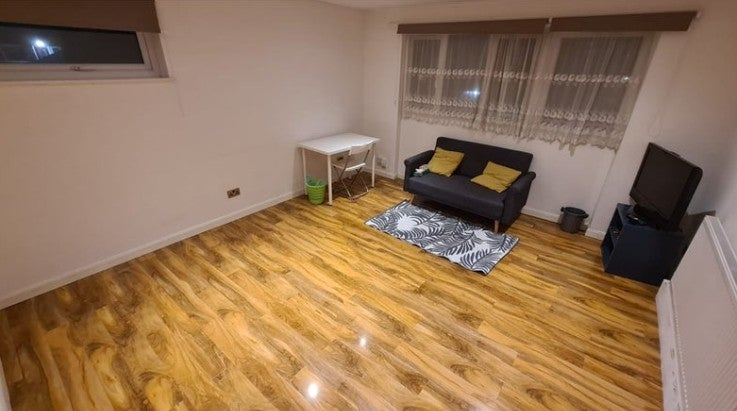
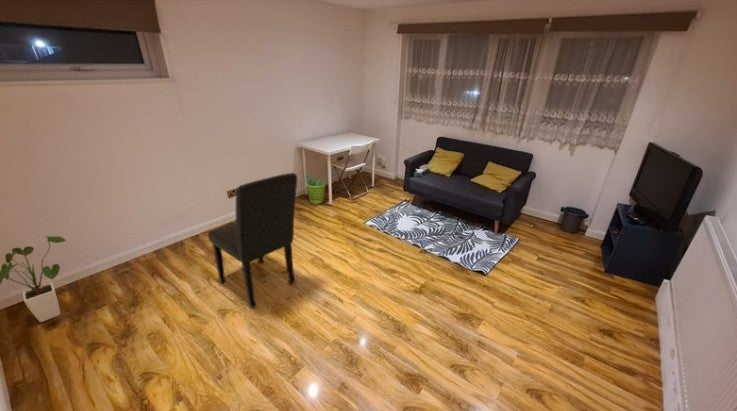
+ chair (253, 231)
+ house plant (44, 284)
